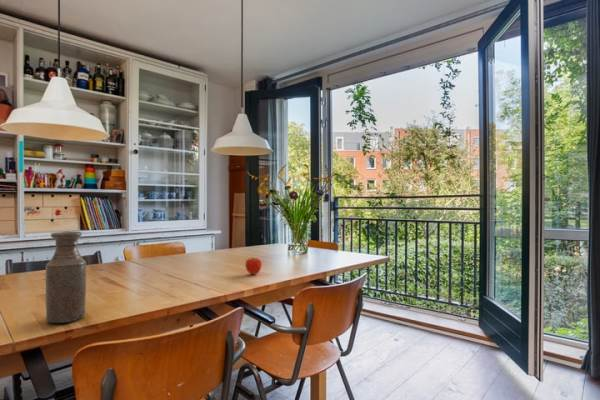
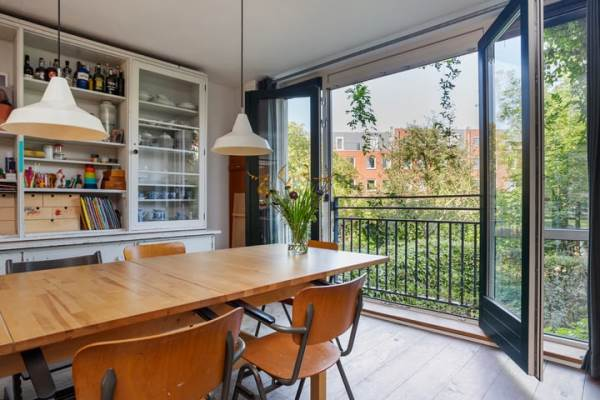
- bottle (66, 275)
- fruit (253, 265)
